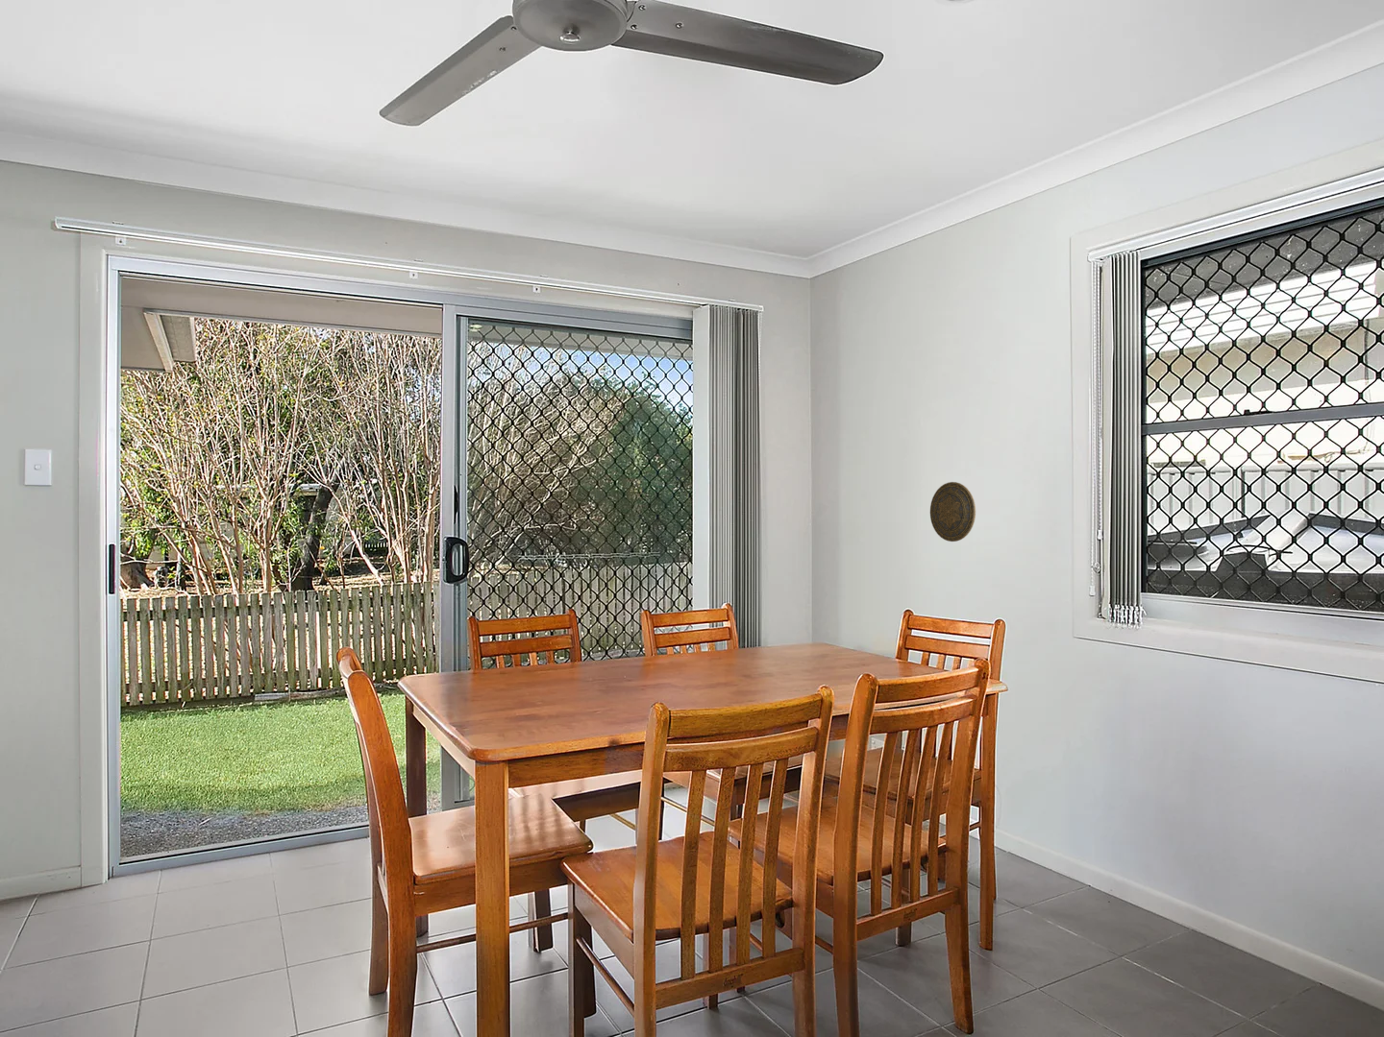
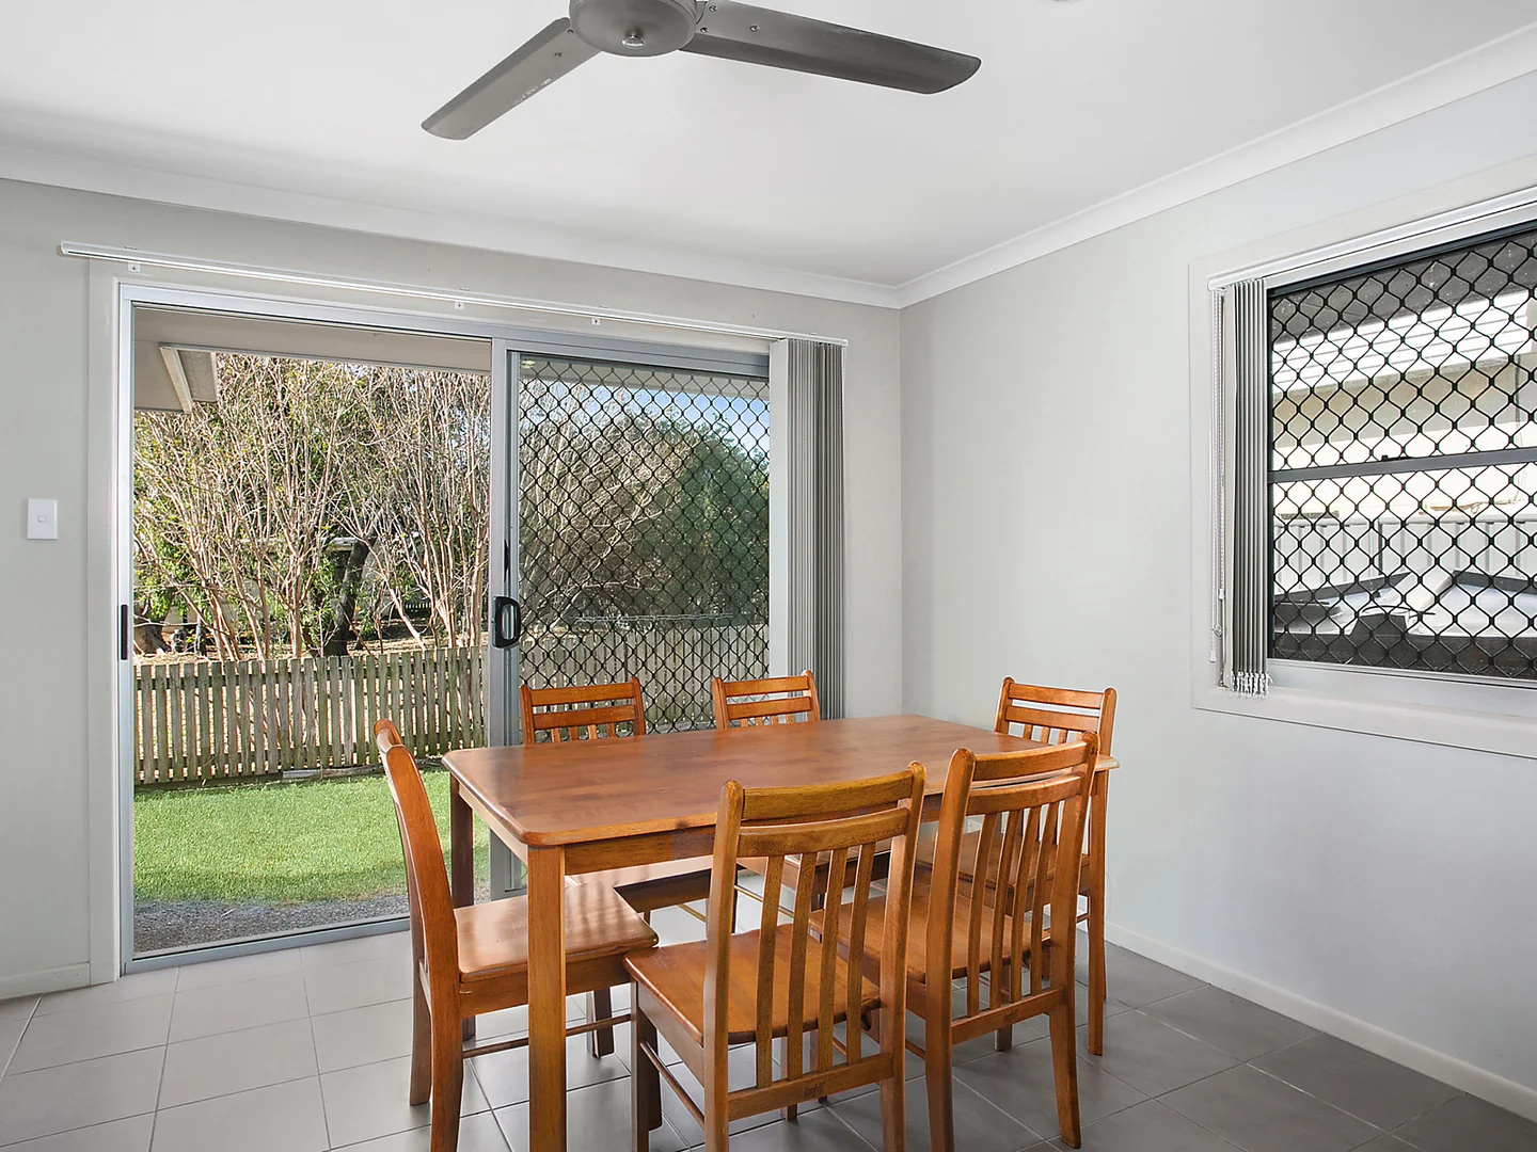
- decorative plate (949, 512)
